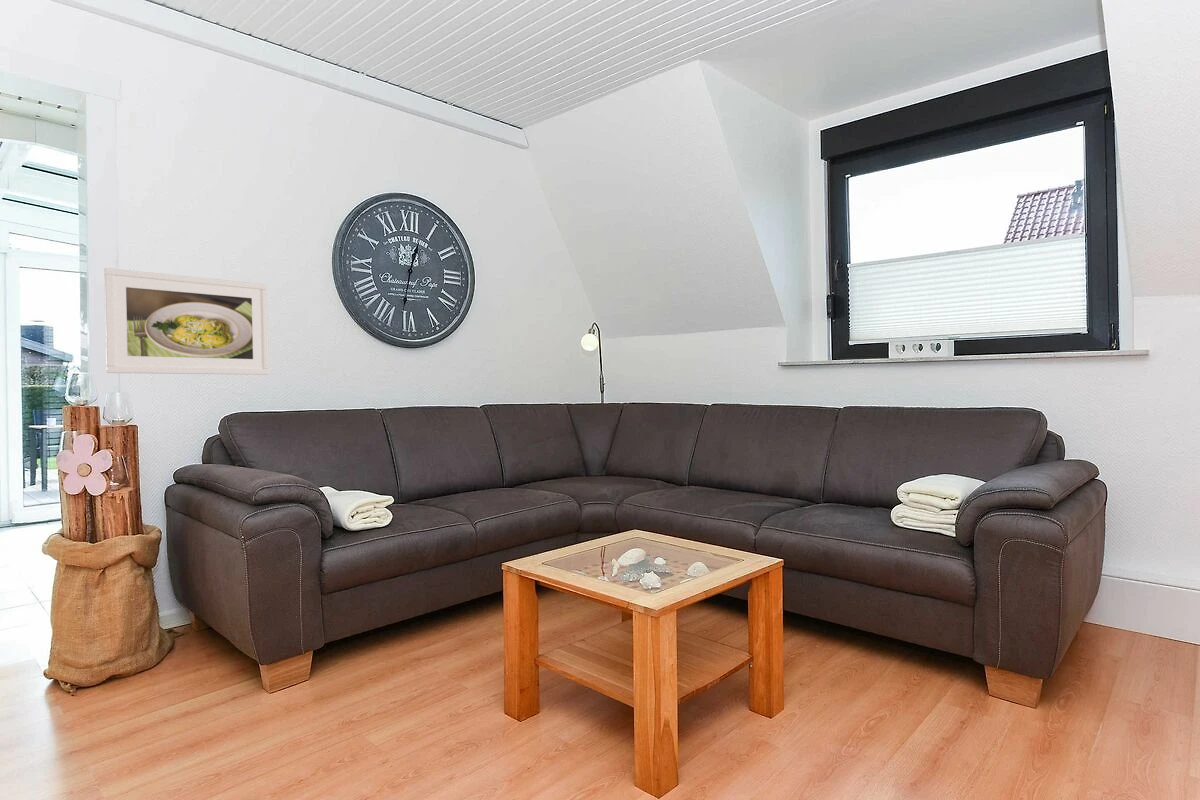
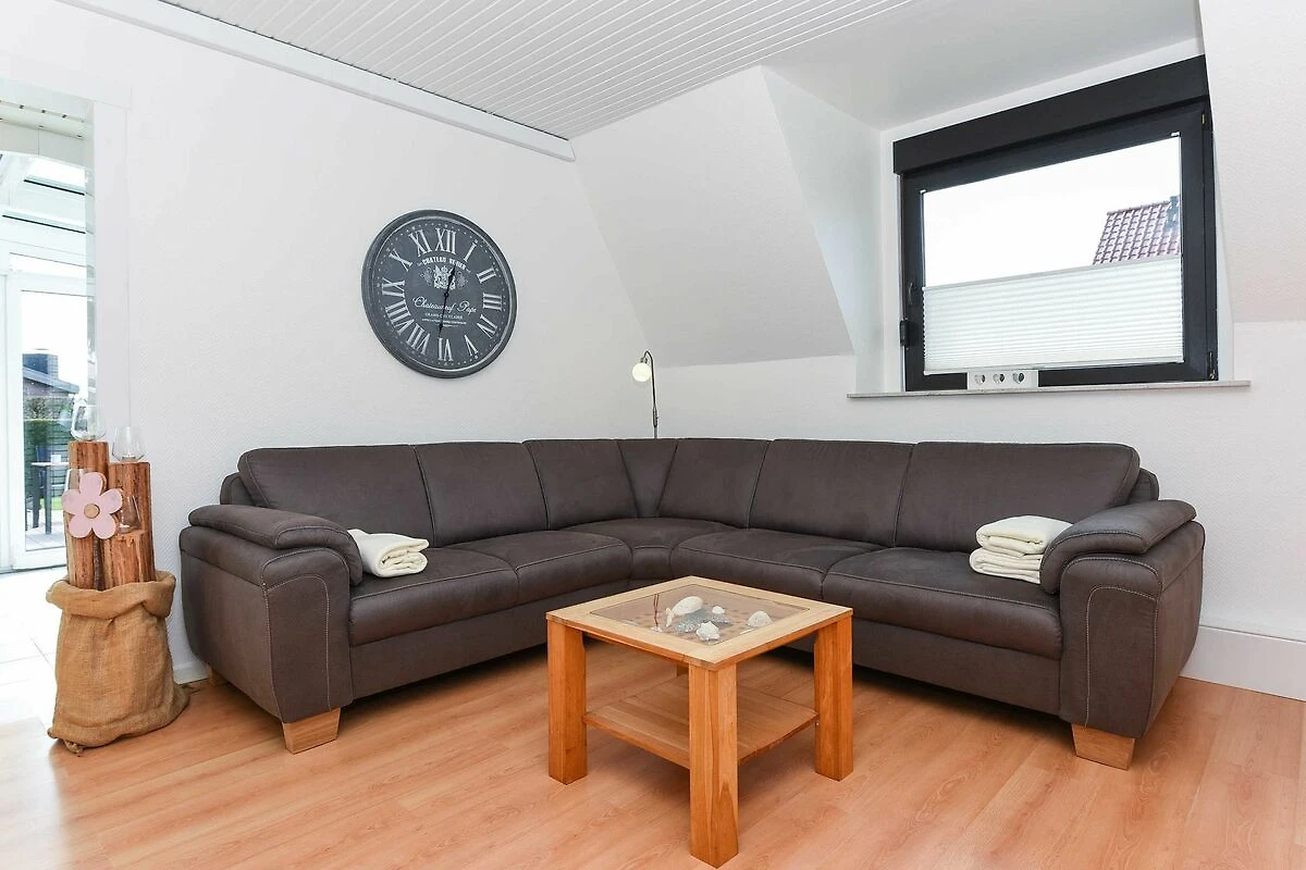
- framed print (192, 325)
